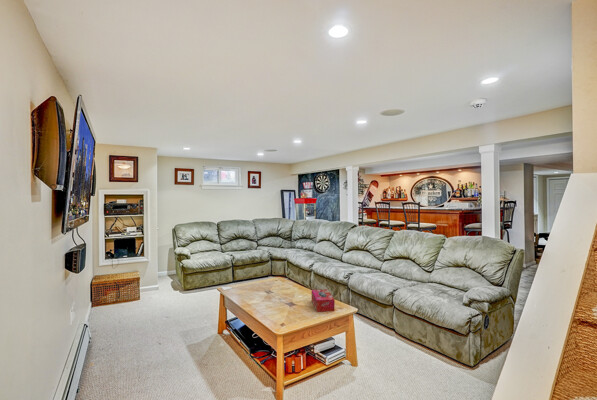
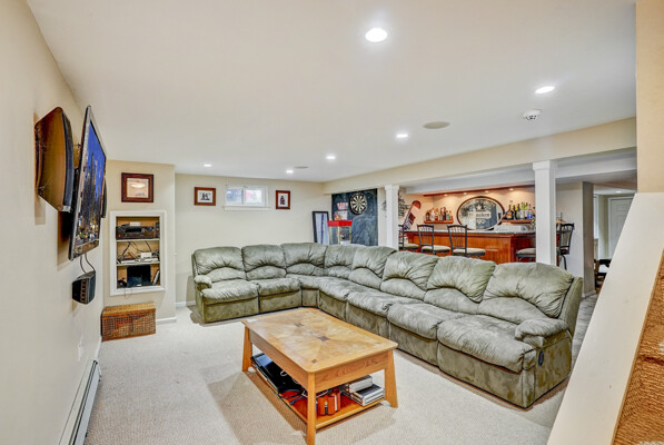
- tissue box (322, 300)
